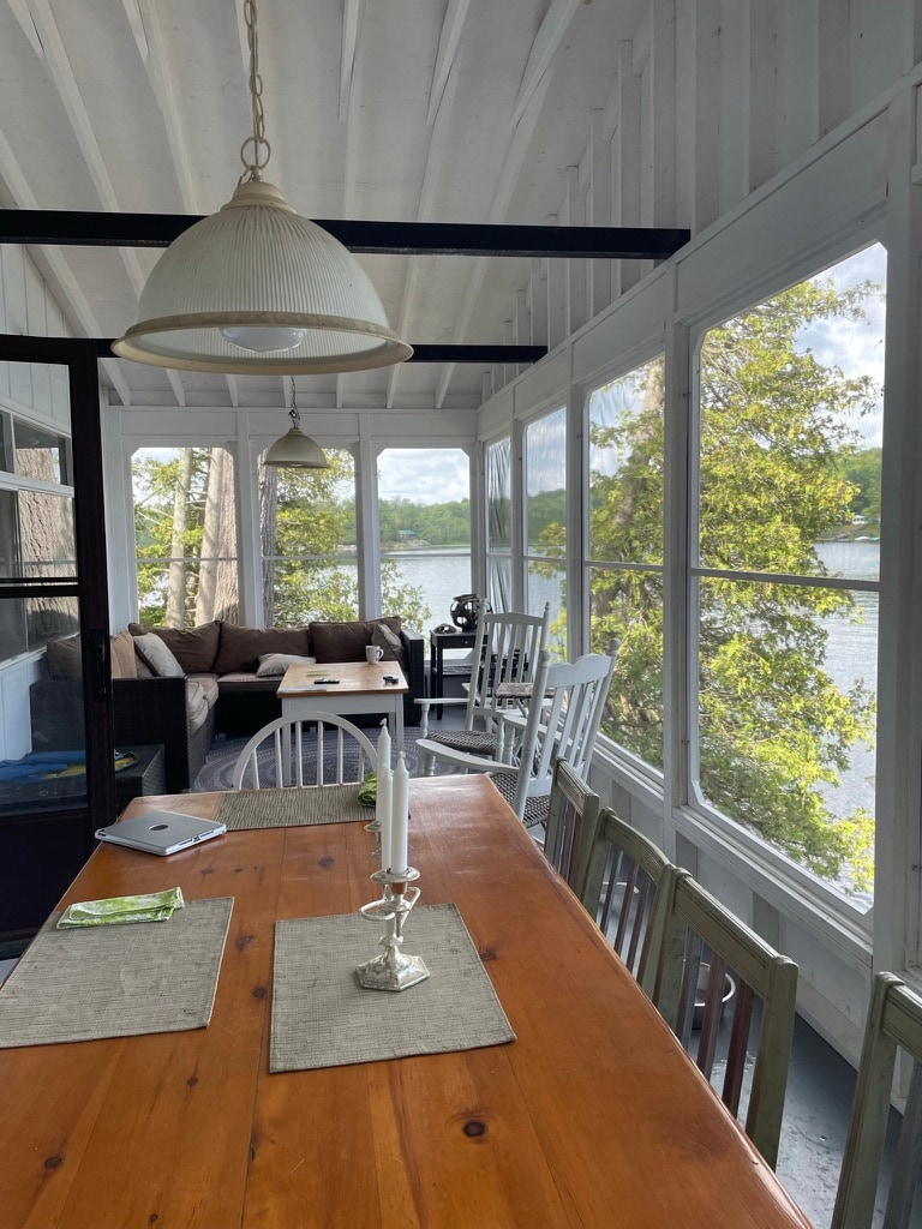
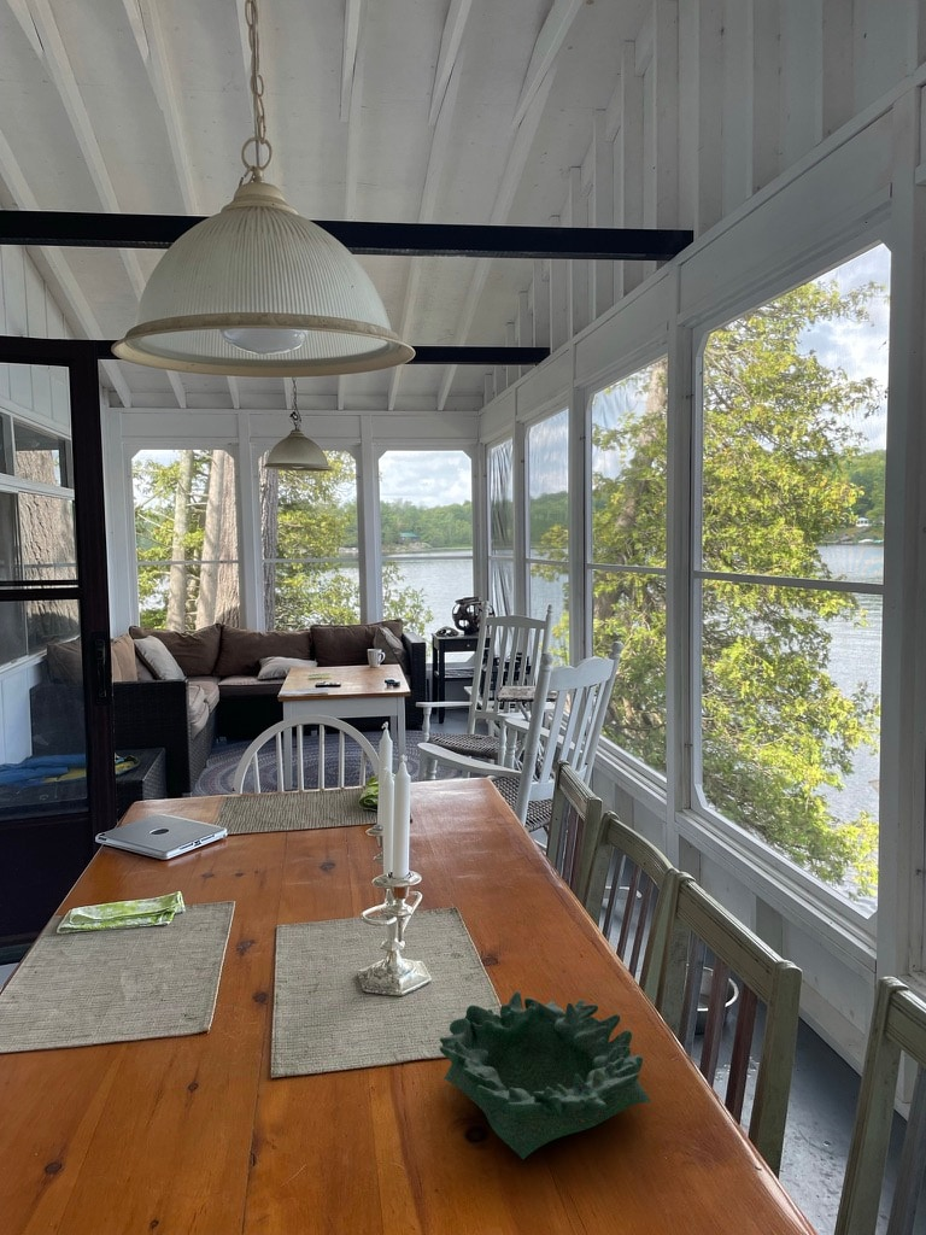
+ decorative bowl (543, 1066)
